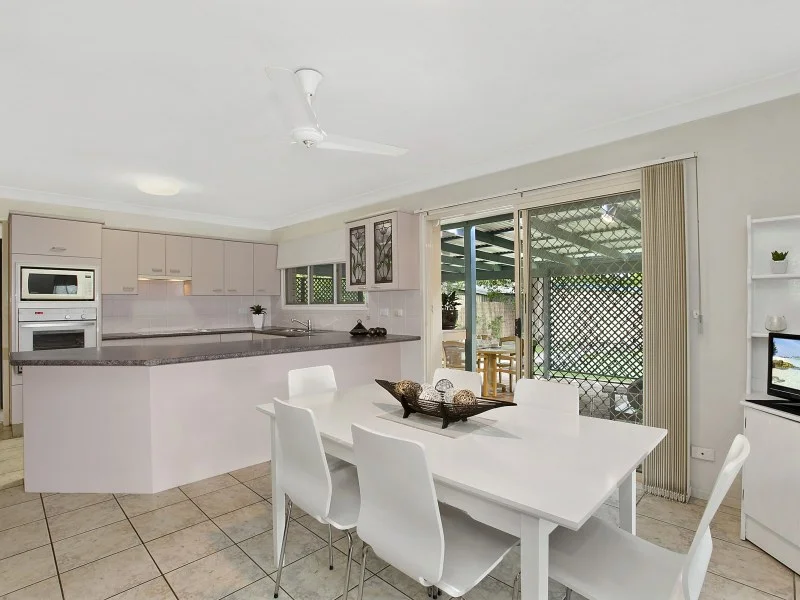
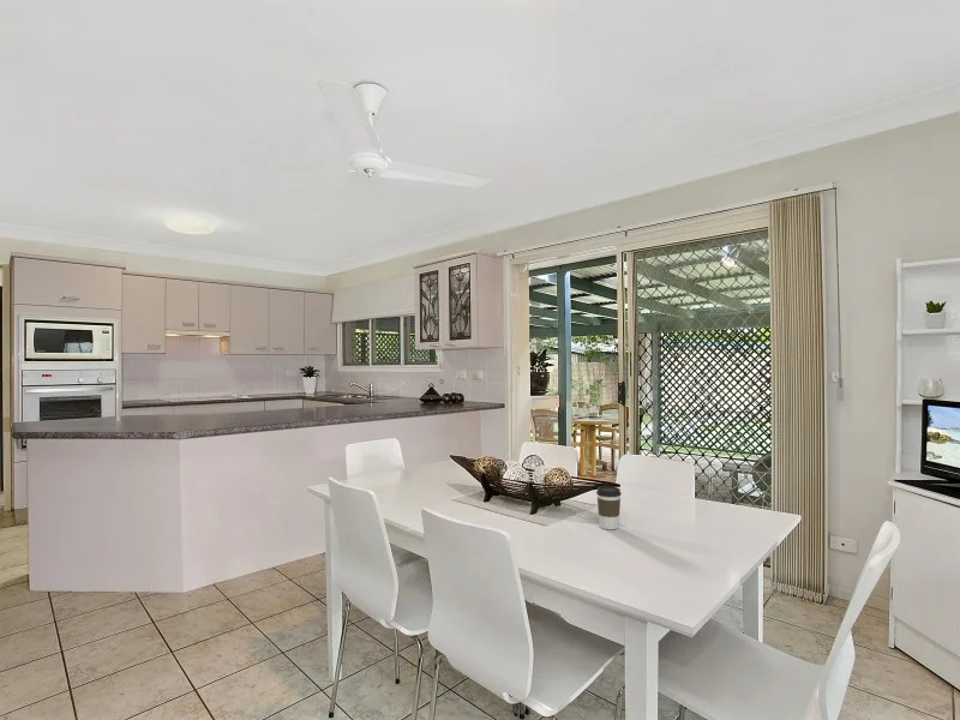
+ coffee cup (608, 508)
